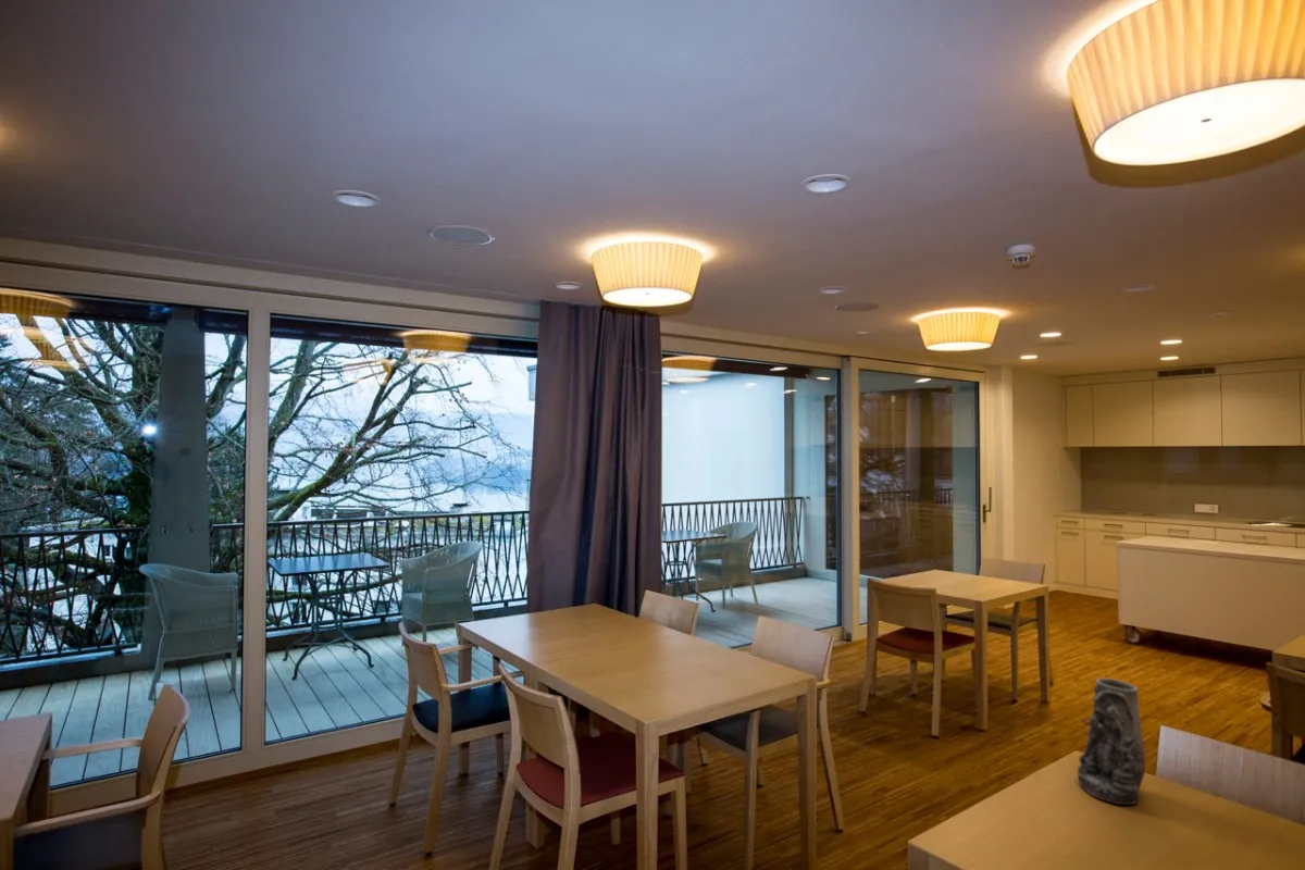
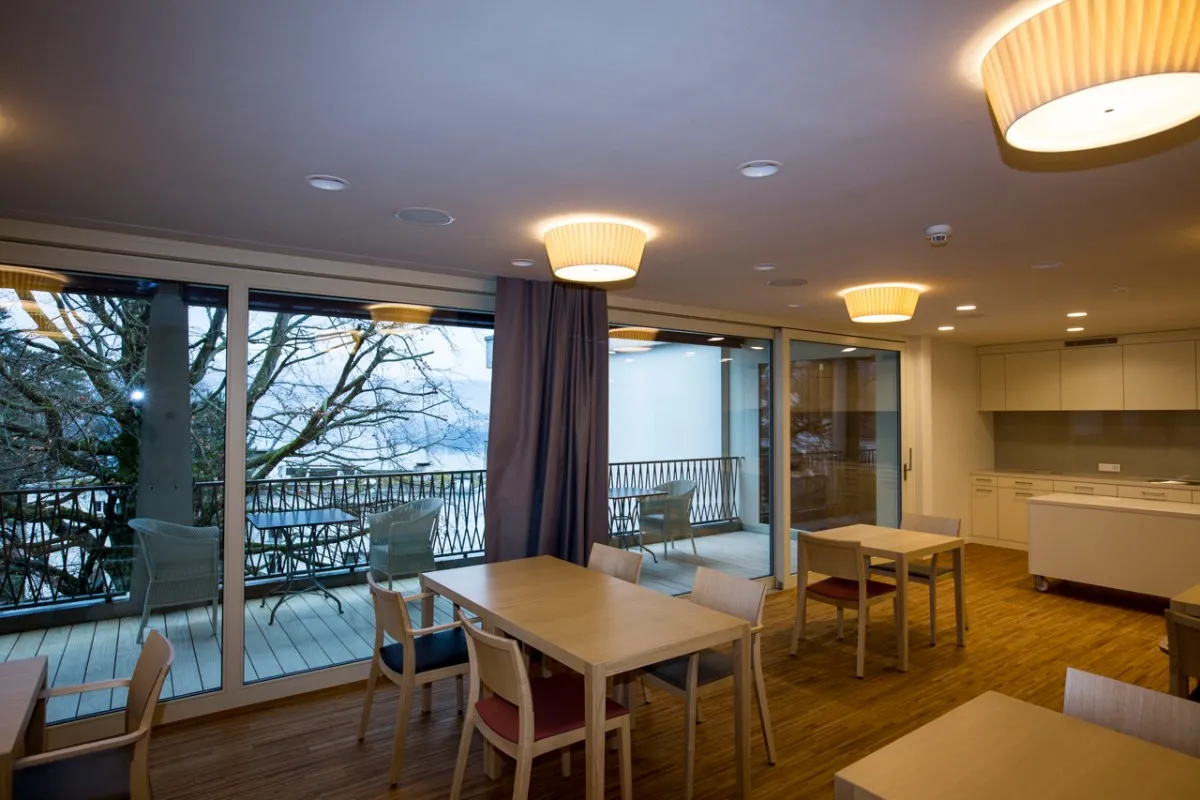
- vase (1109, 736)
